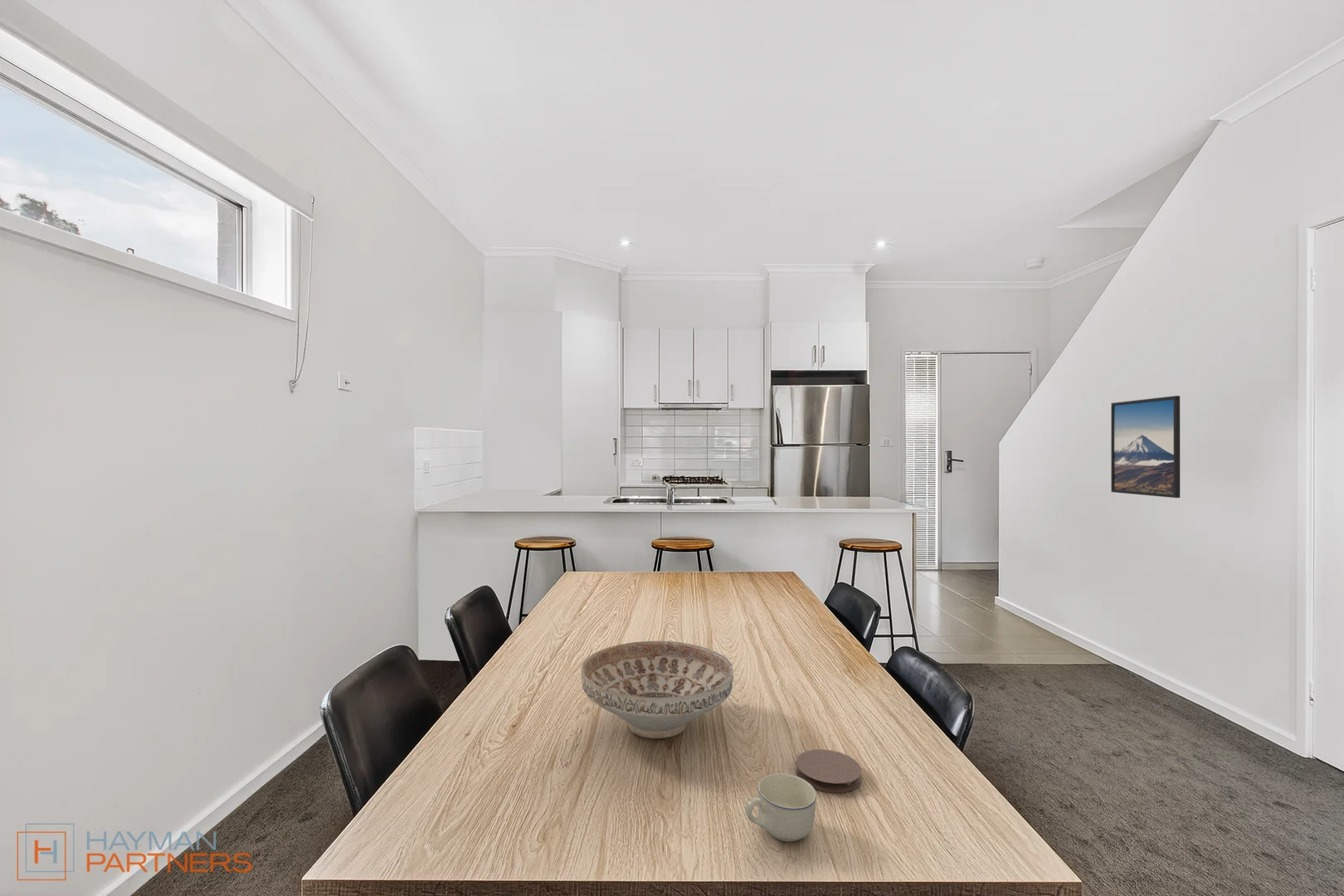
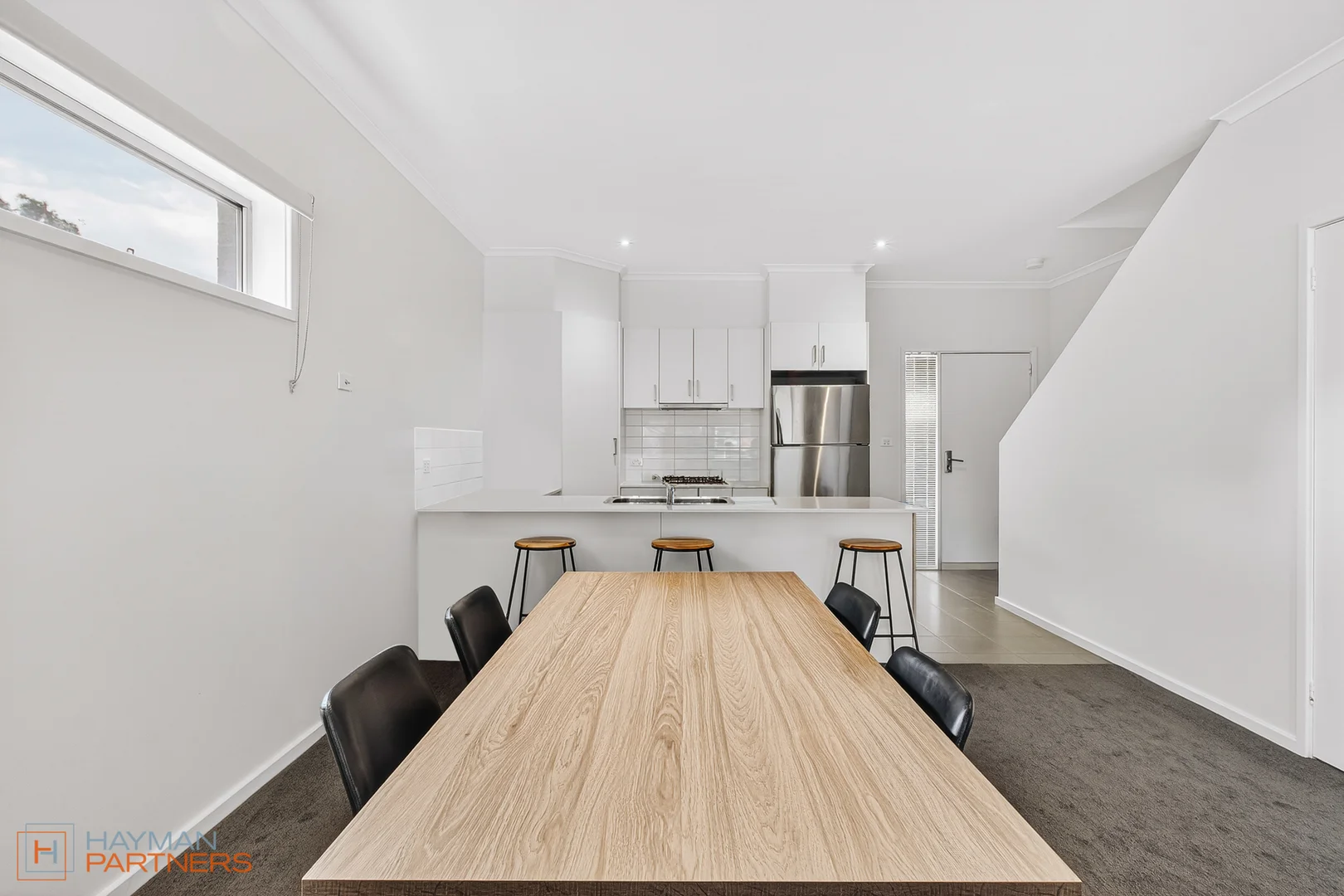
- coaster (828, 769)
- cup (778, 811)
- decorative bowl (657, 695)
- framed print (1143, 447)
